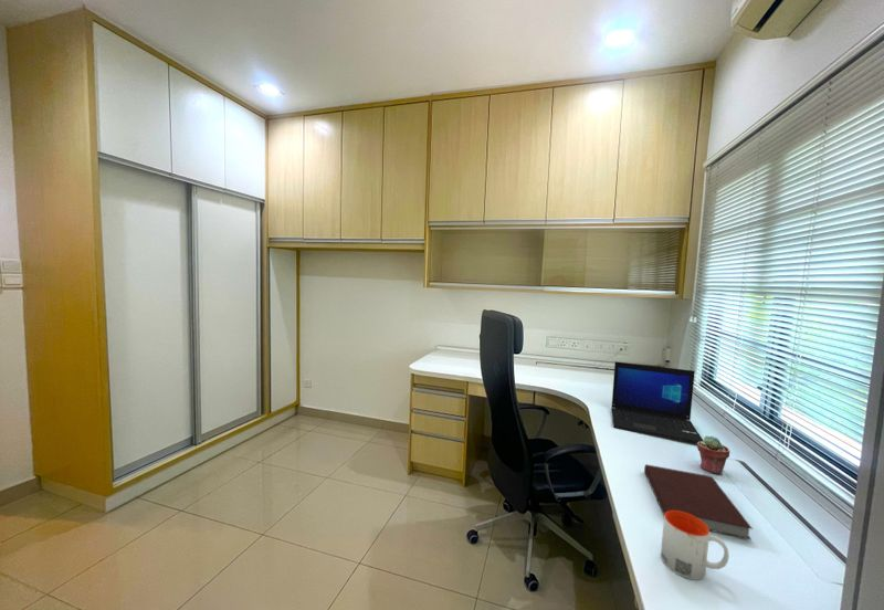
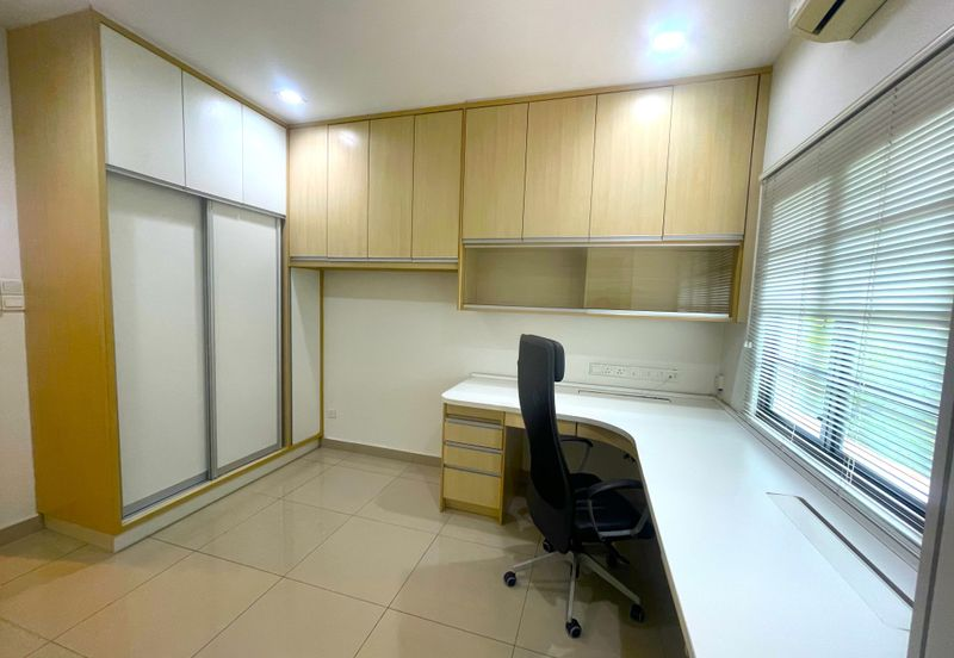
- laptop (654, 398)
- notebook (690, 496)
- mug (694, 546)
- potted succulent (713, 452)
